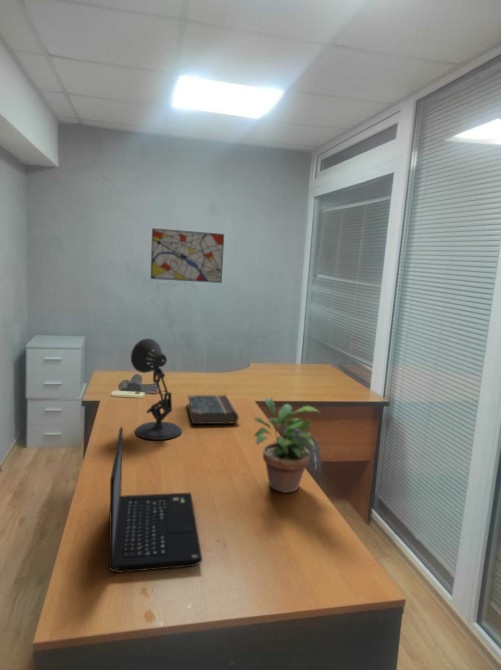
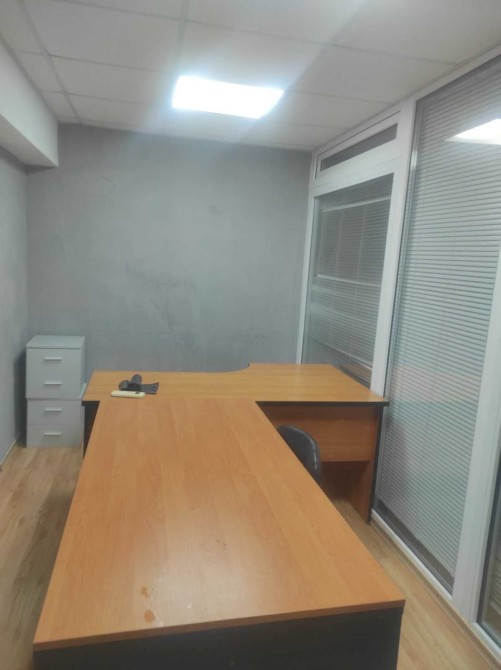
- wall art (187, 256)
- book (211, 408)
- laptop (156, 494)
- potted plant (278, 443)
- desk lamp (159, 387)
